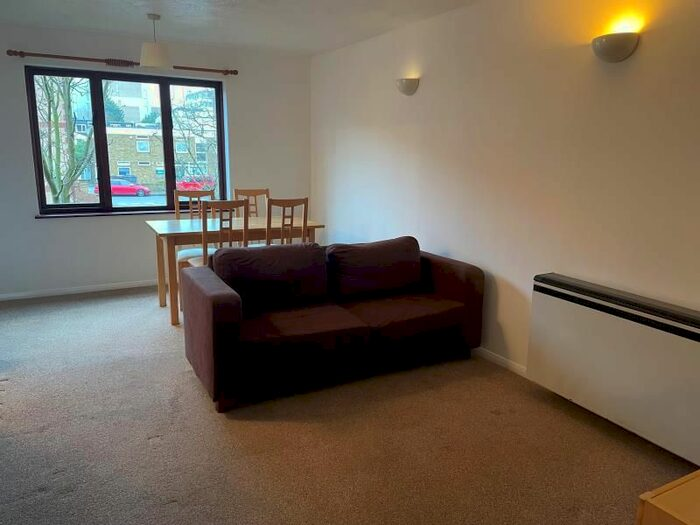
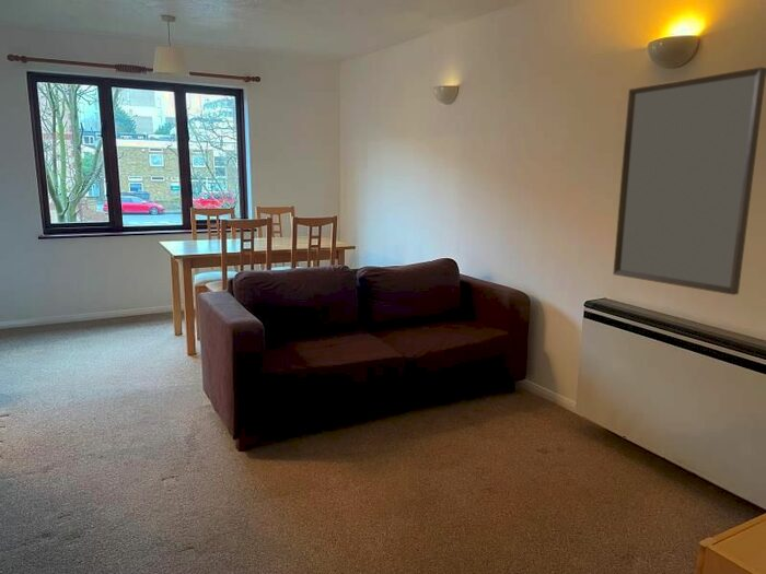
+ home mirror (680, 185)
